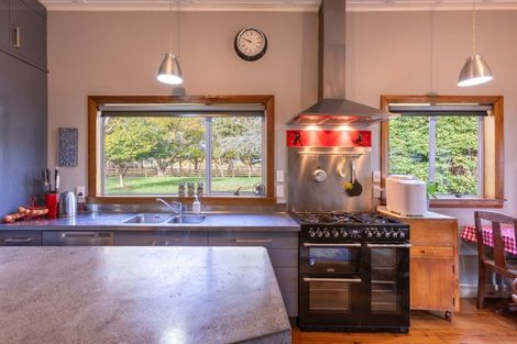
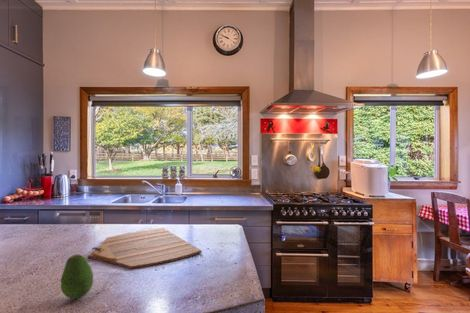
+ fruit (77, 276)
+ cutting board (138, 245)
